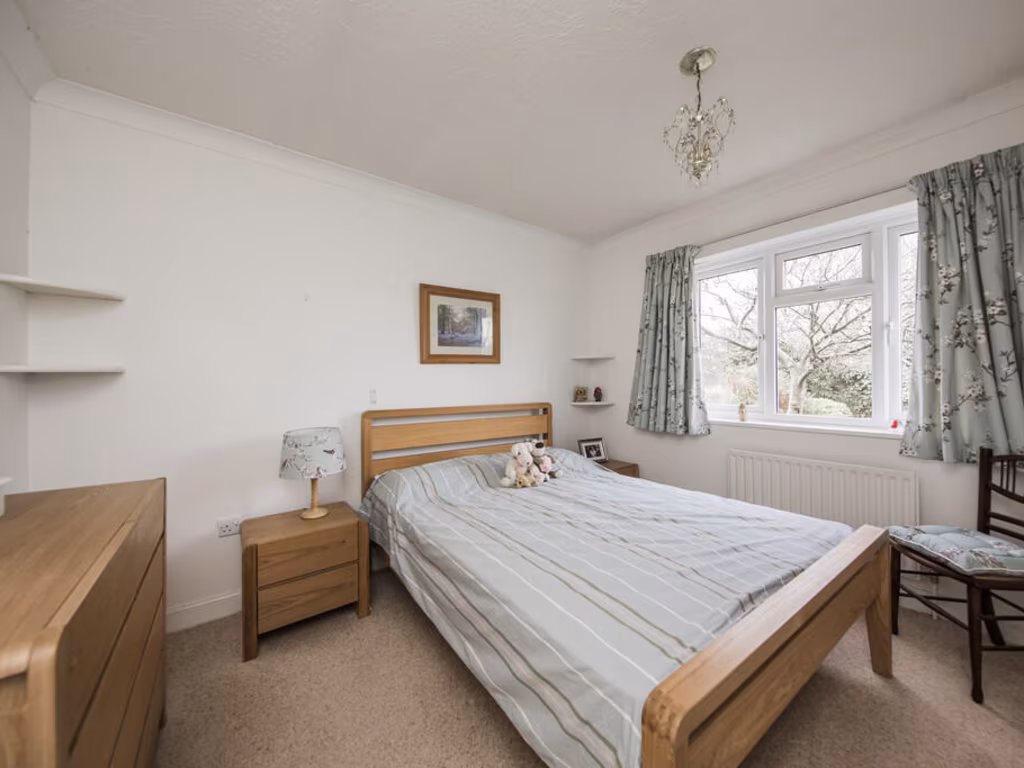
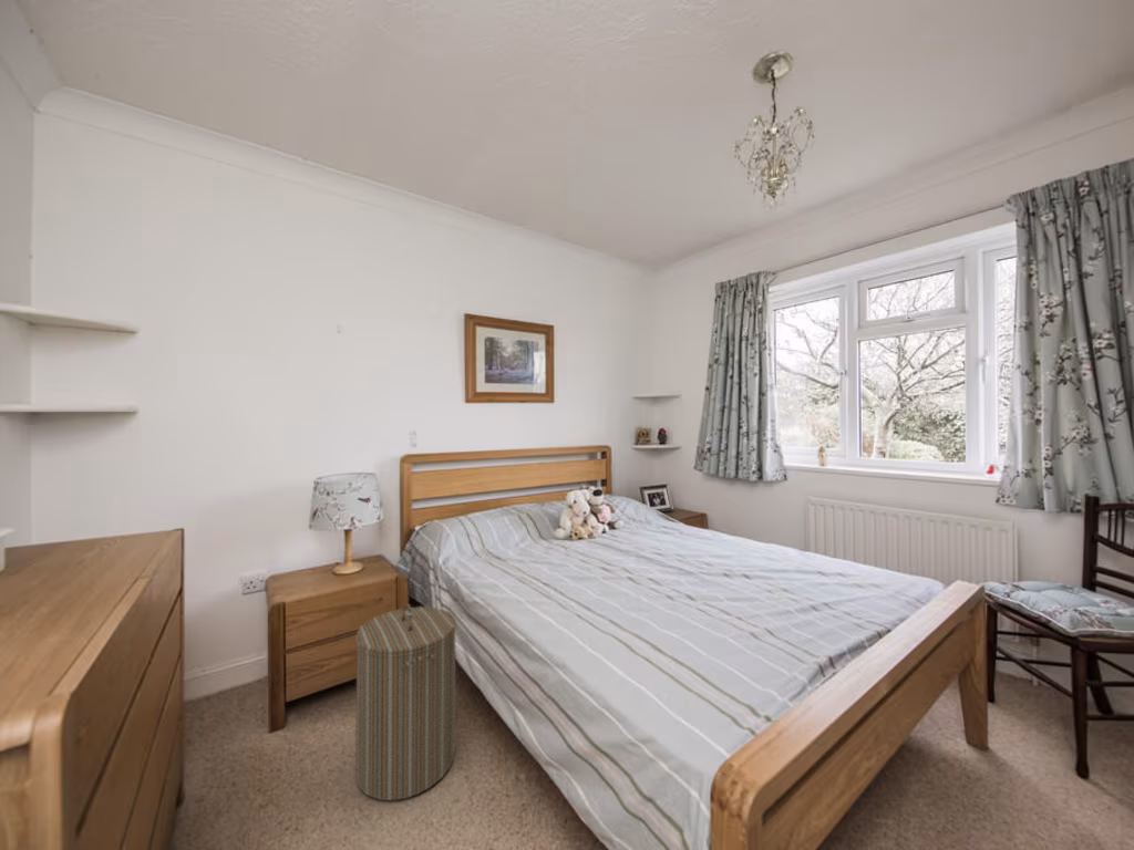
+ laundry hamper (406, 683)
